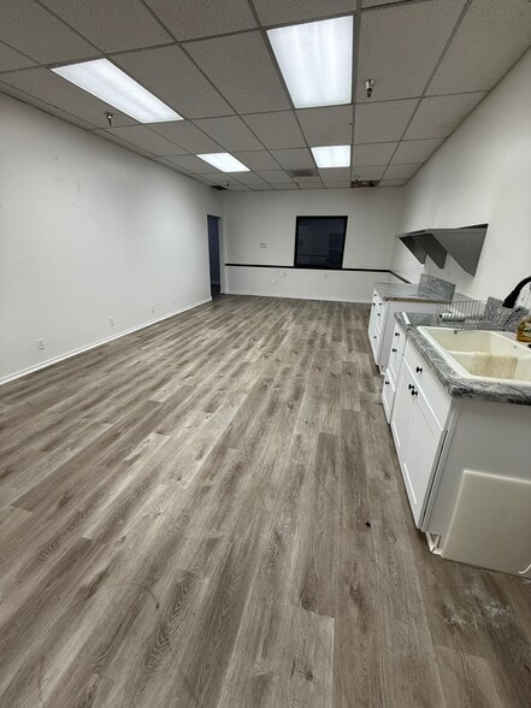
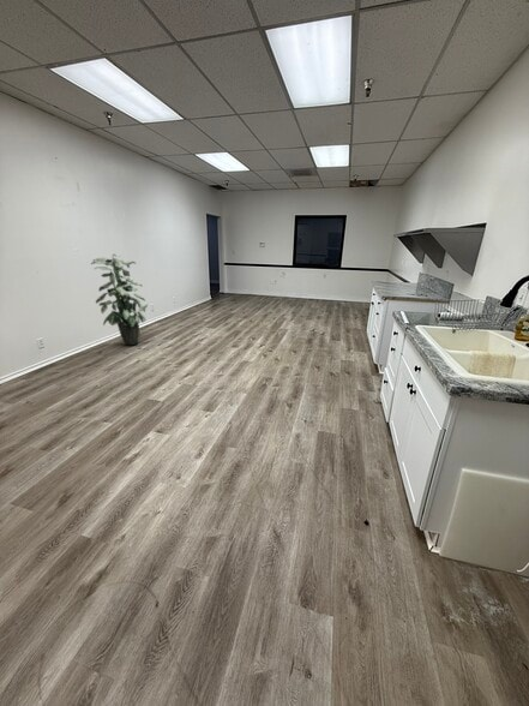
+ indoor plant (121, 300)
